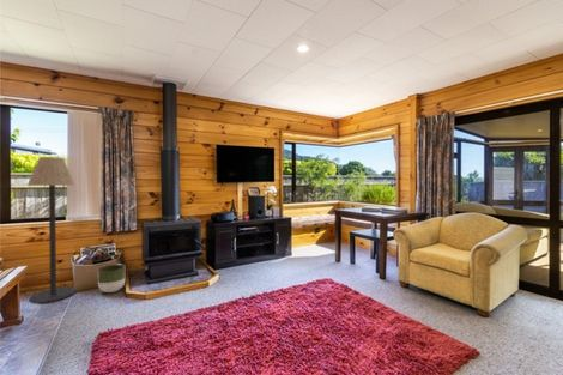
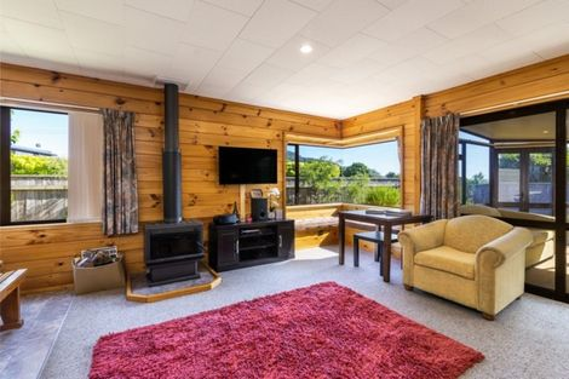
- planter (111, 278)
- floor lamp (52, 226)
